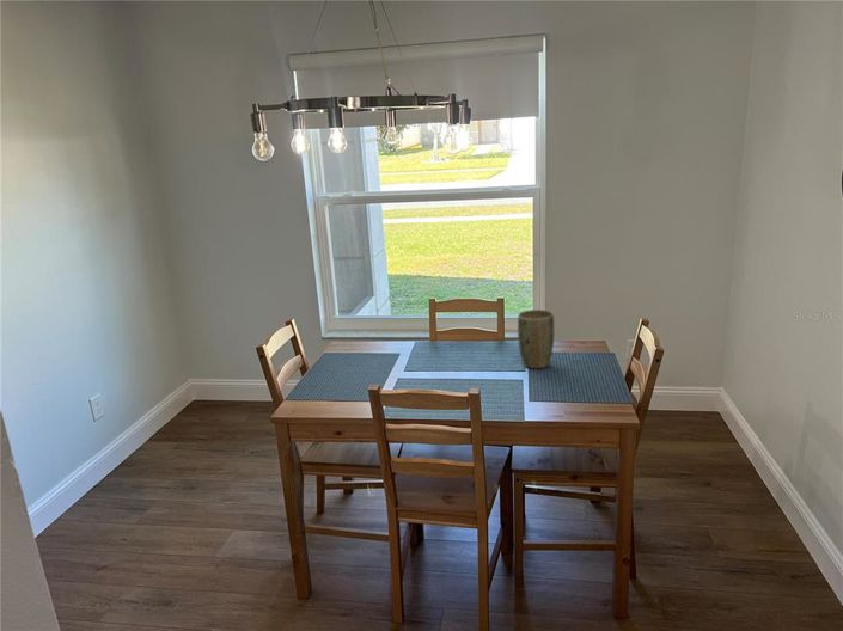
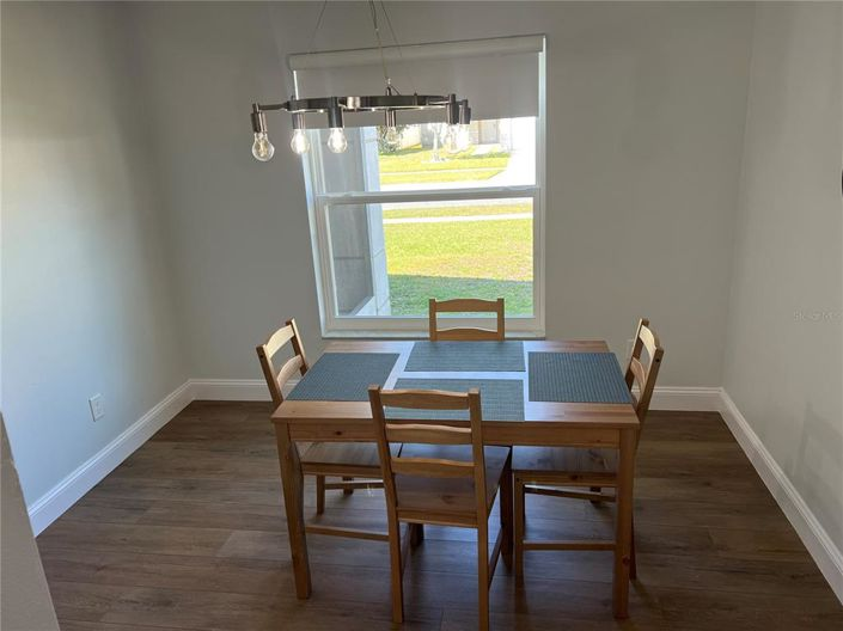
- plant pot (536, 339)
